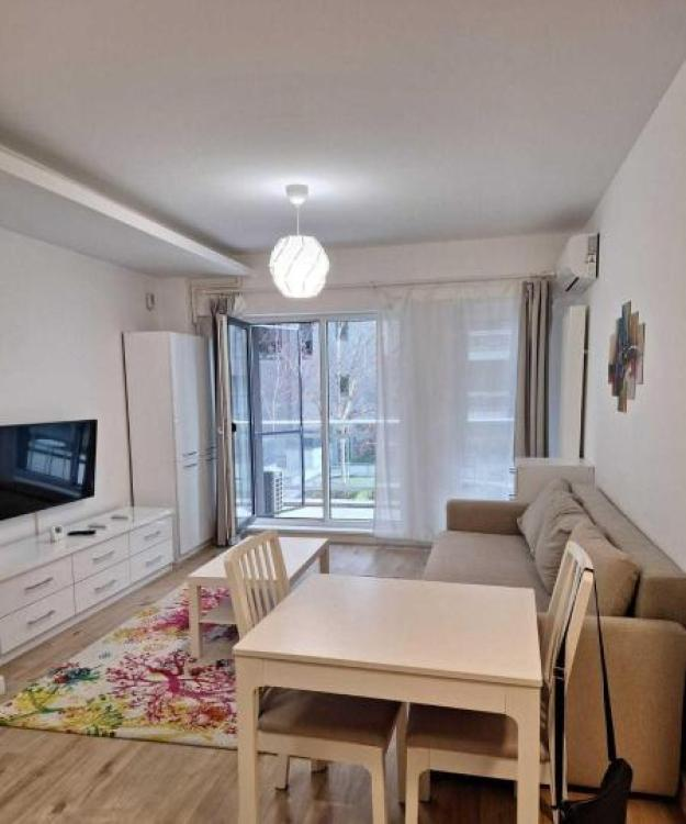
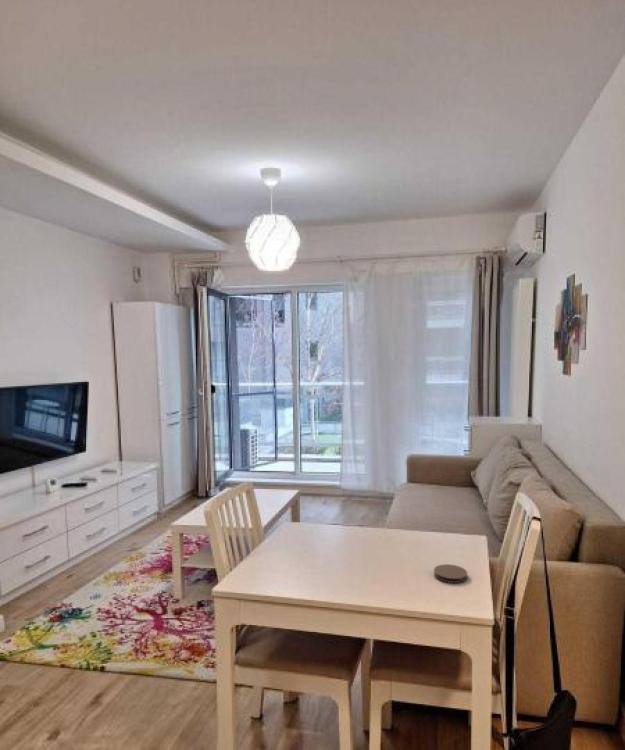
+ coaster (450, 573)
